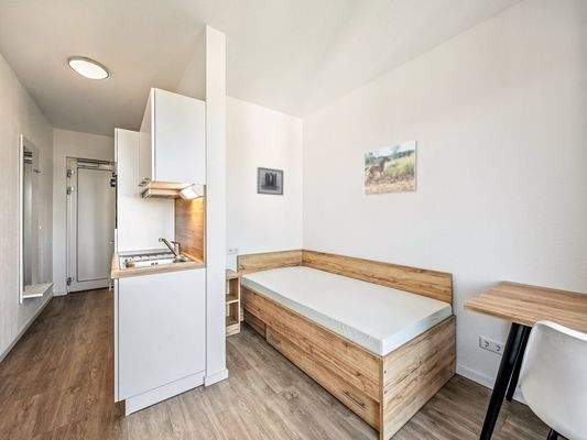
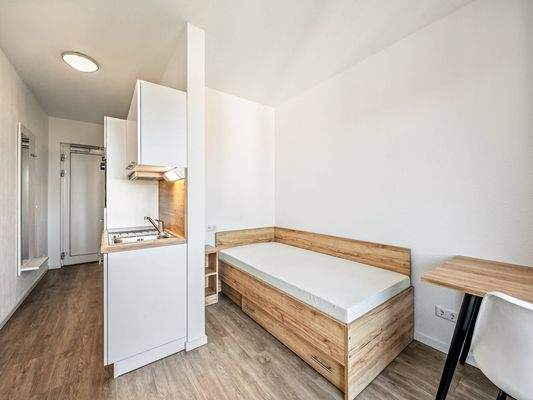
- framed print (388, 170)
- wall art (270, 182)
